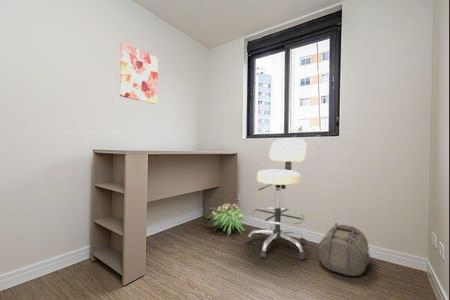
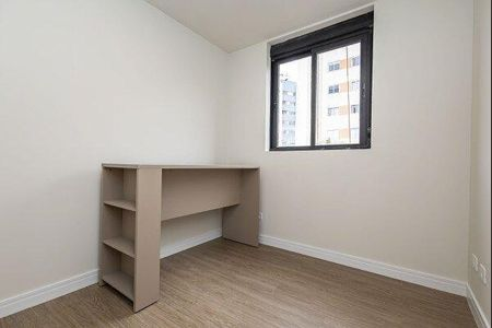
- backpack (343, 245)
- decorative plant (228, 216)
- wall art (140, 75)
- stool (277, 191)
